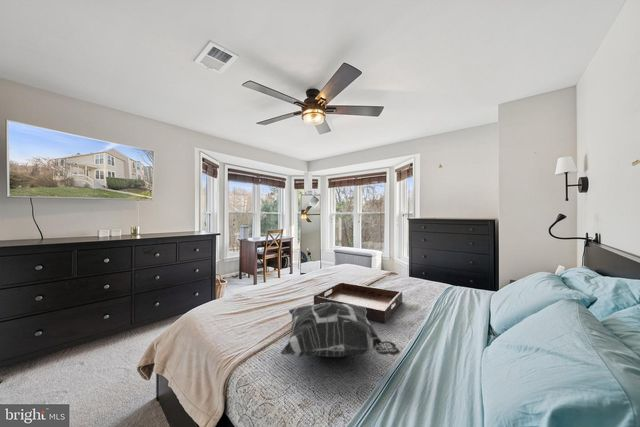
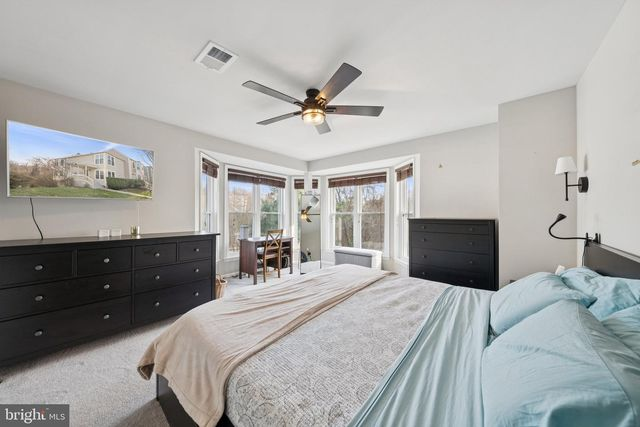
- decorative pillow (334, 327)
- serving tray (358, 298)
